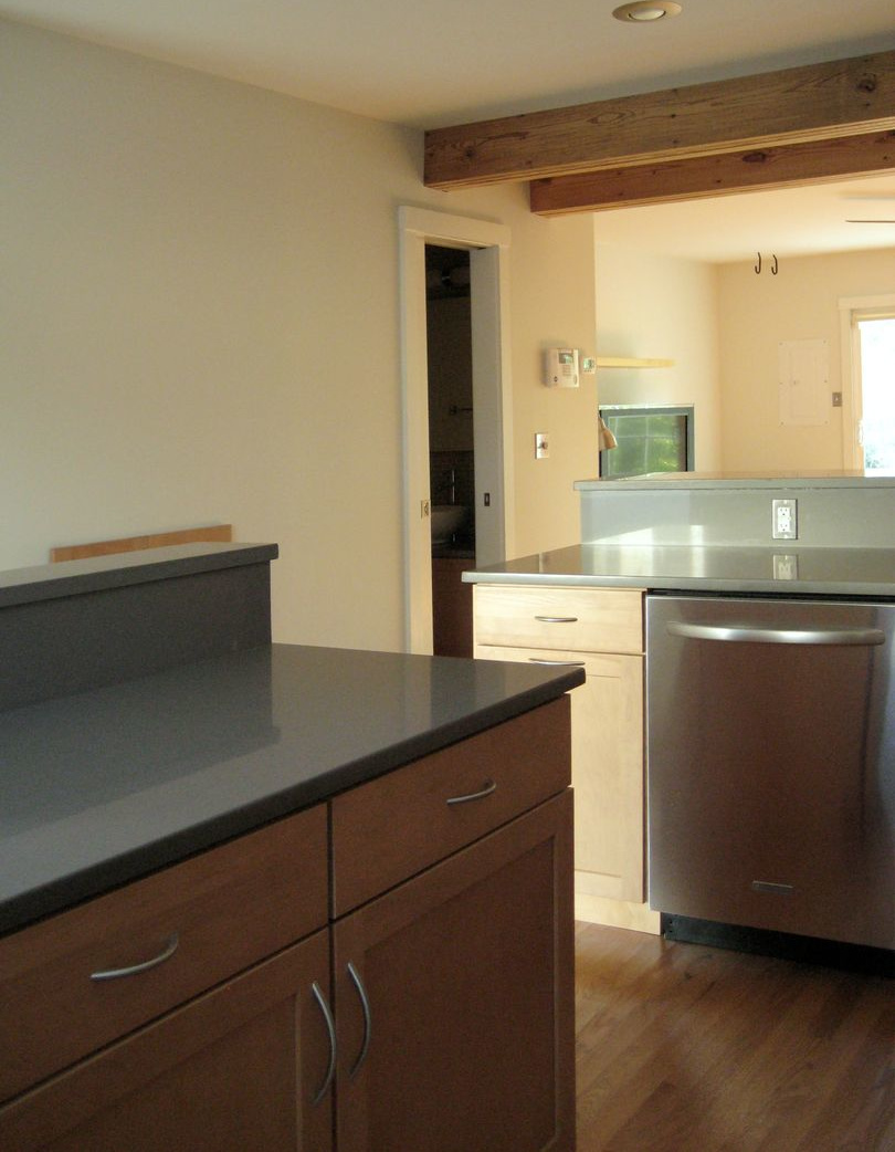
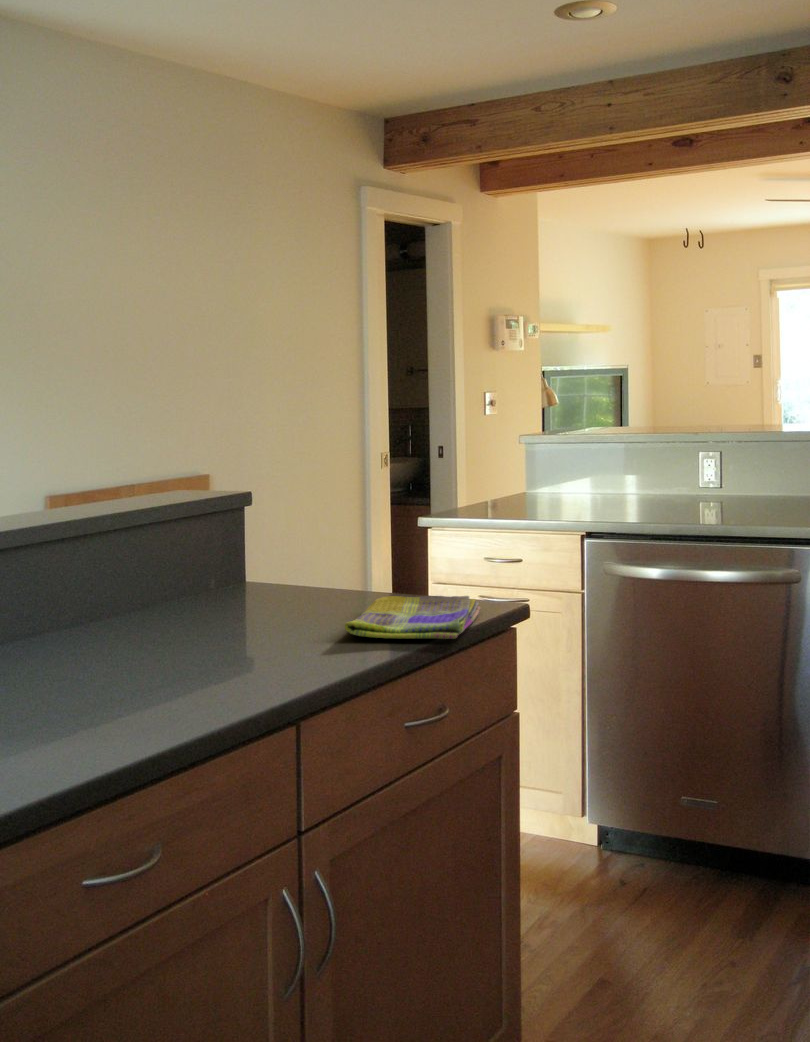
+ dish towel (414, 615)
